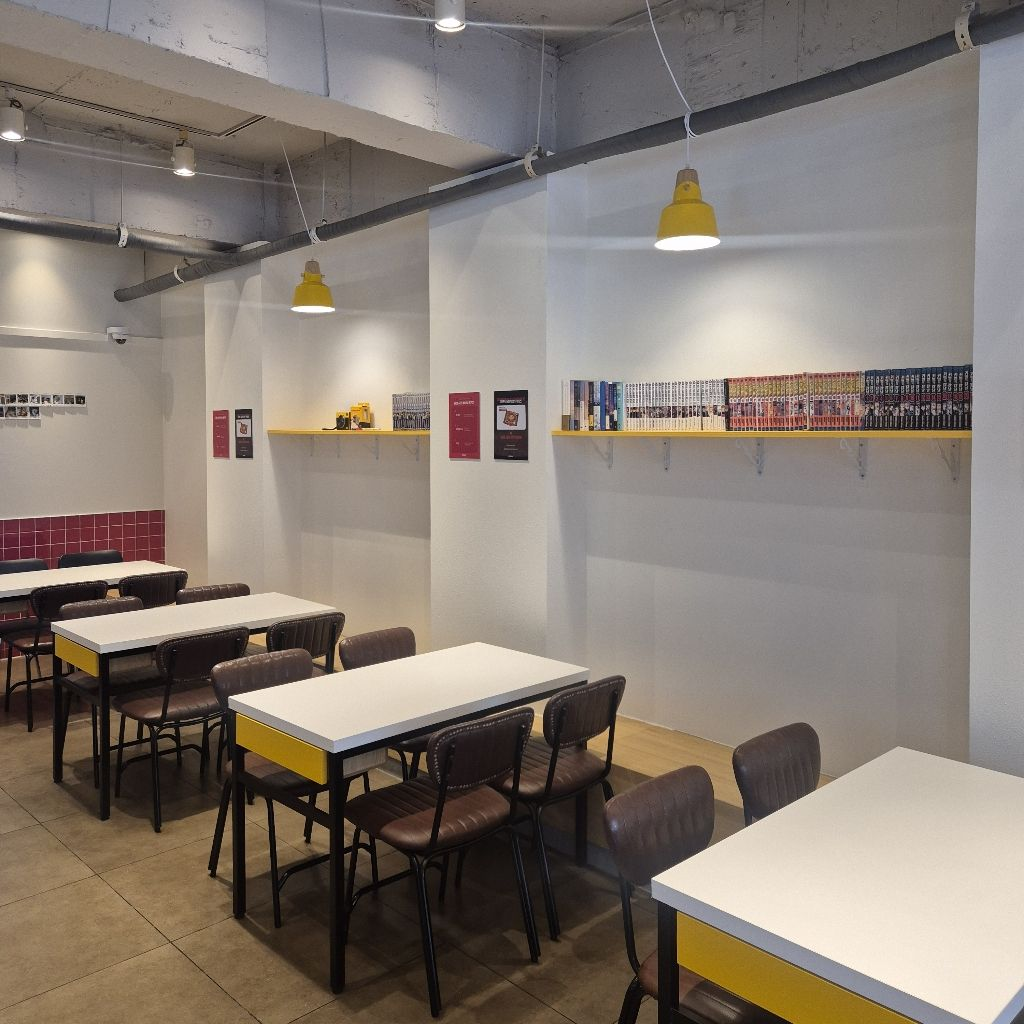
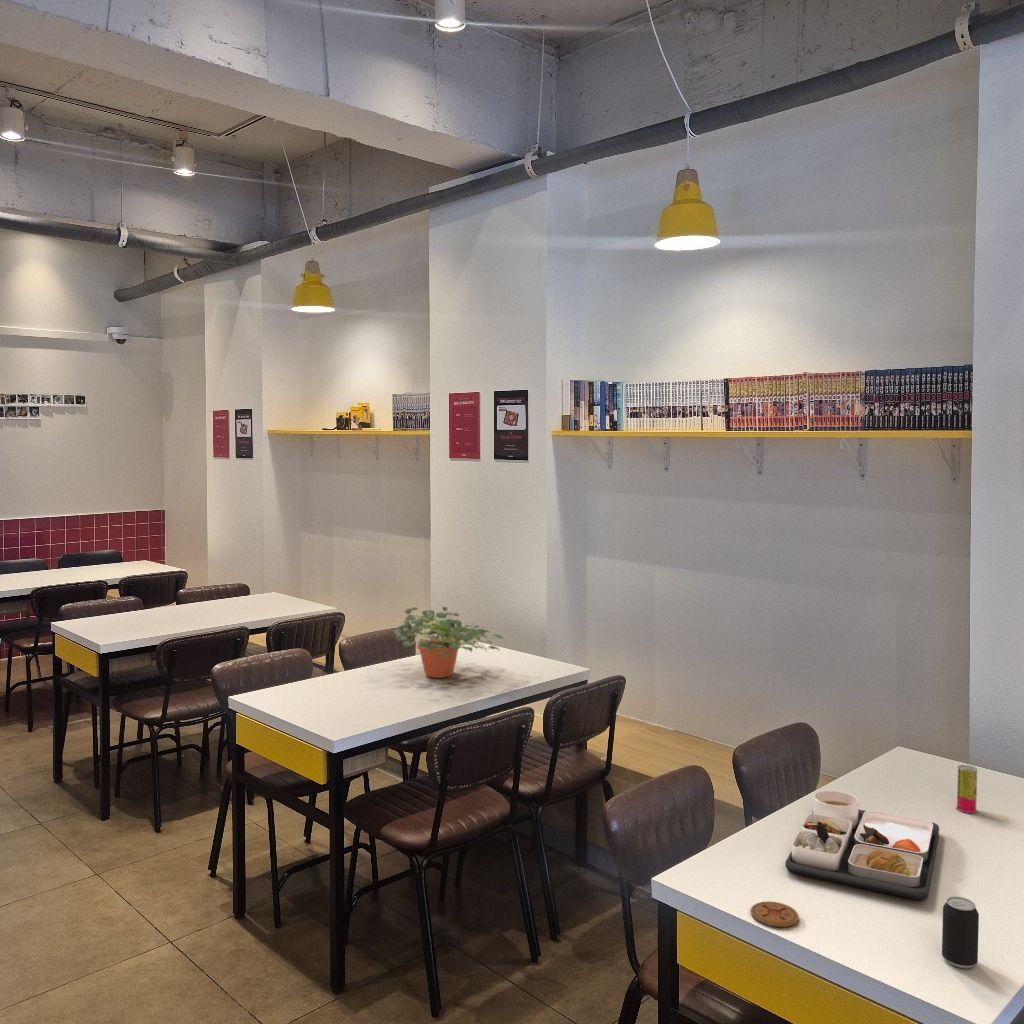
+ food tray (865, 833)
+ beverage can (967, 788)
+ beverage can (960, 932)
+ potted plant (447, 643)
+ coaster (774, 914)
